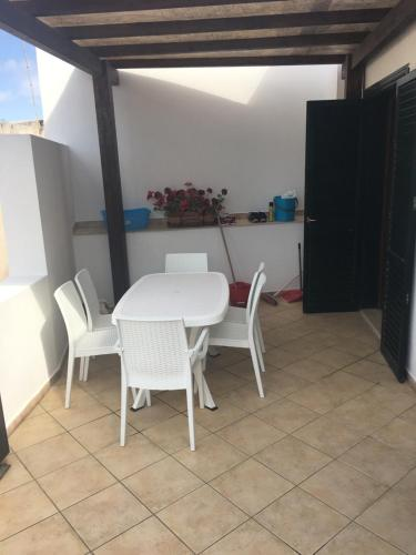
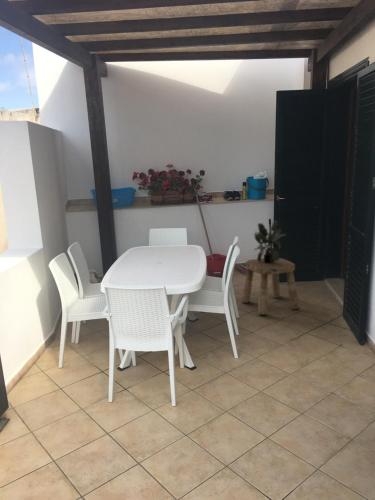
+ stool (267, 284)
+ potted plant (270, 242)
